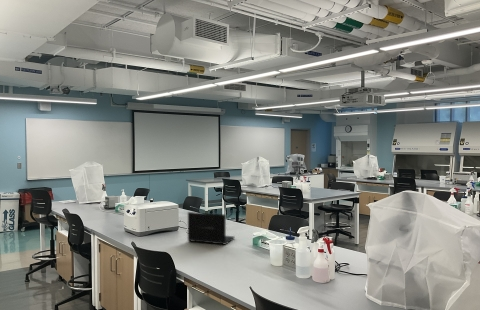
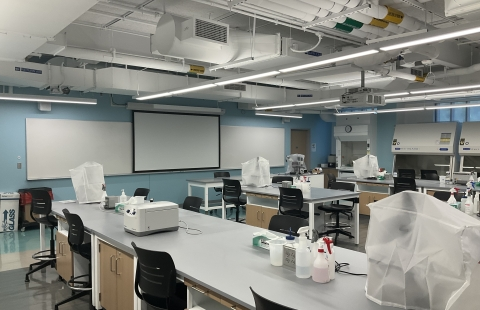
- laptop (211, 225)
